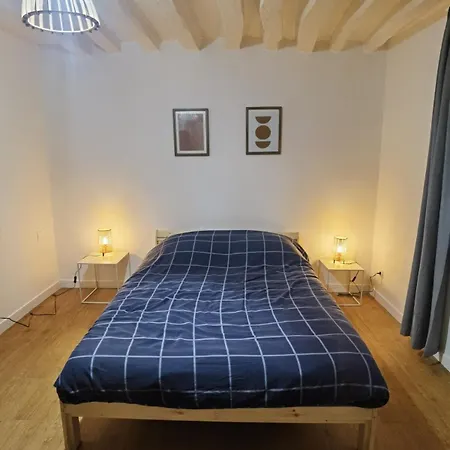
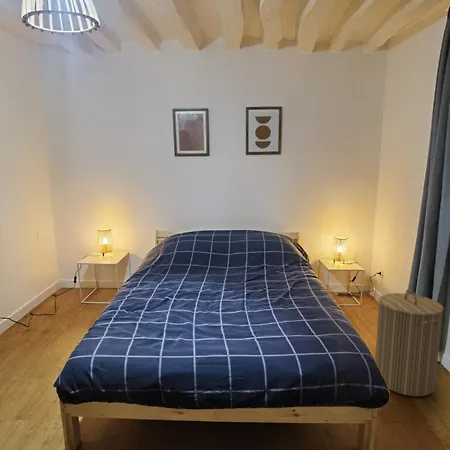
+ laundry hamper (407, 336)
